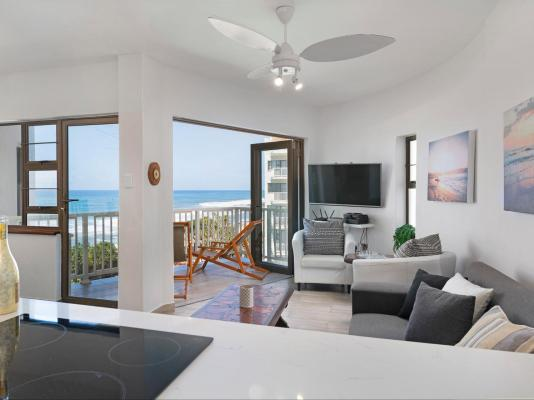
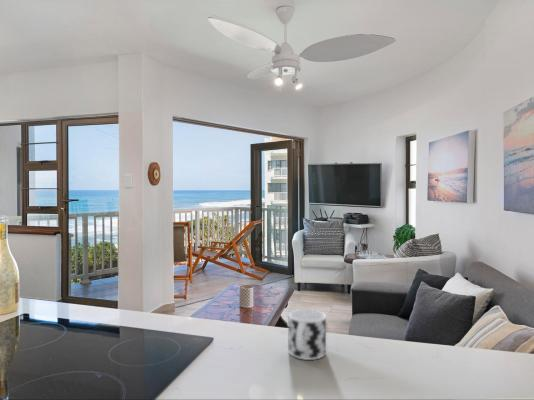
+ cup (305, 335)
